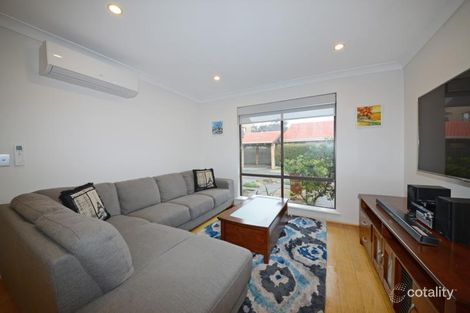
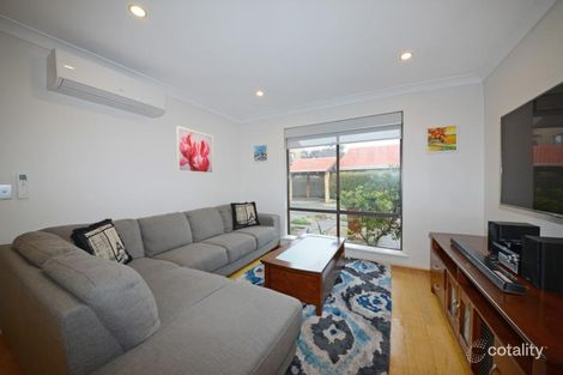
+ wall art (196, 152)
